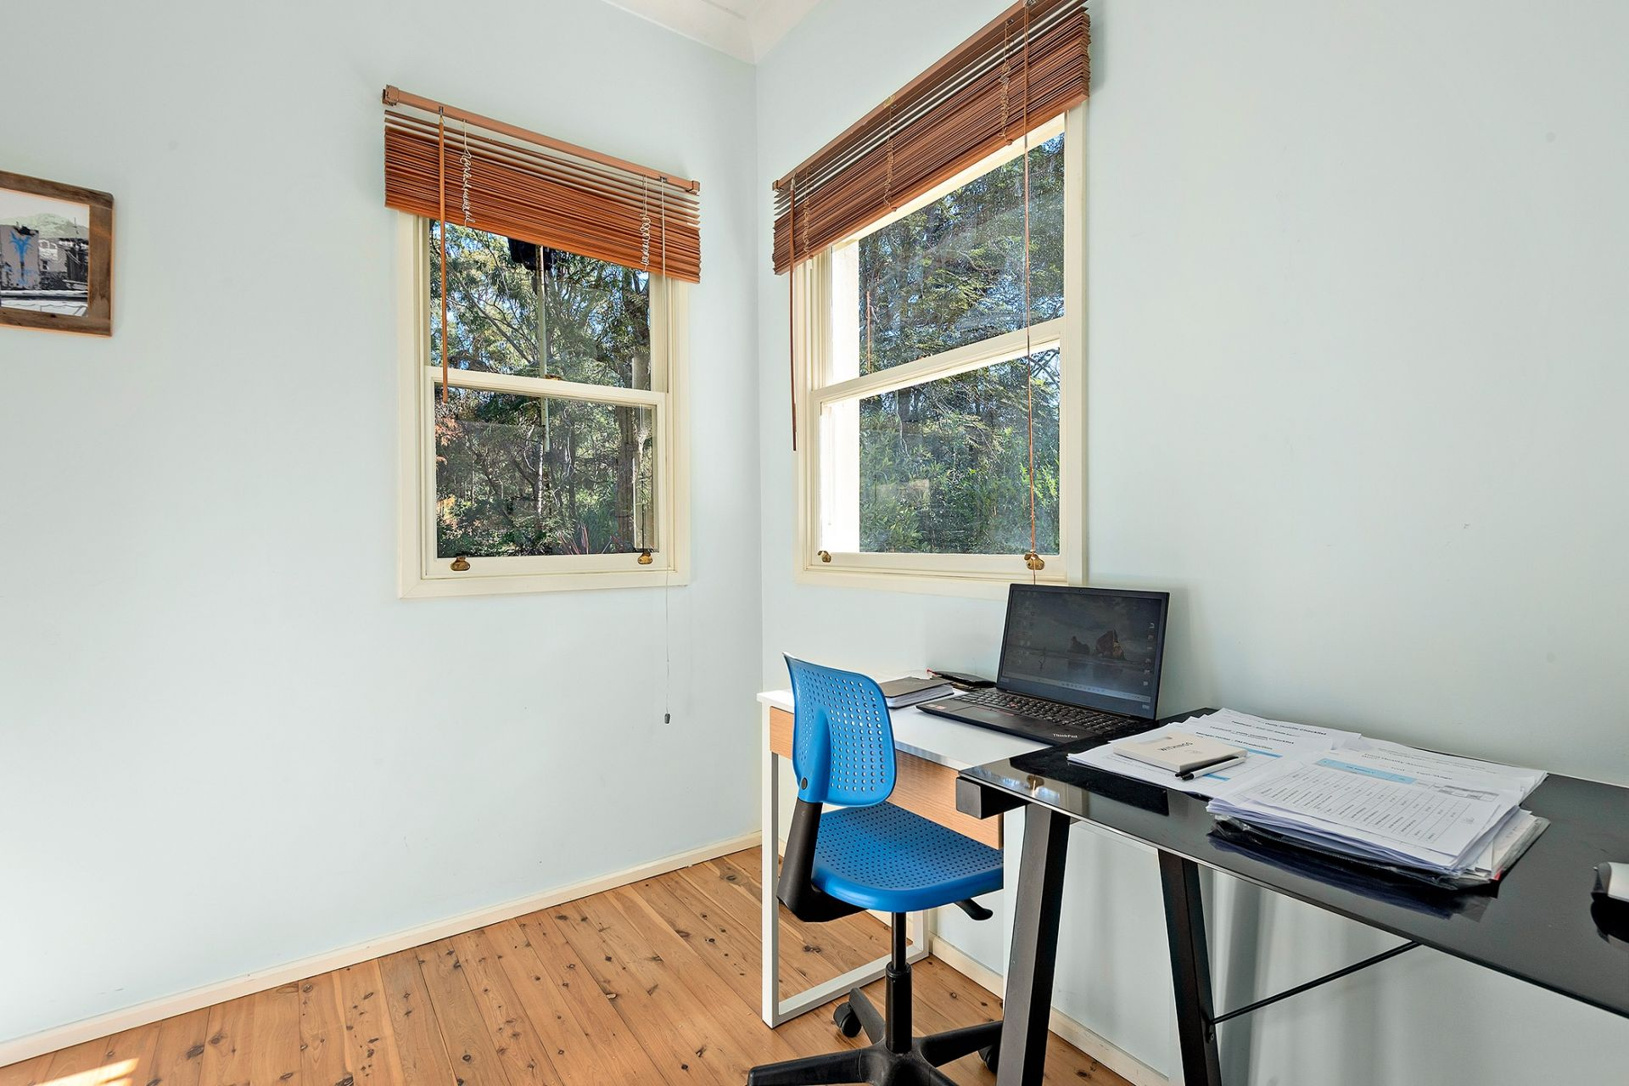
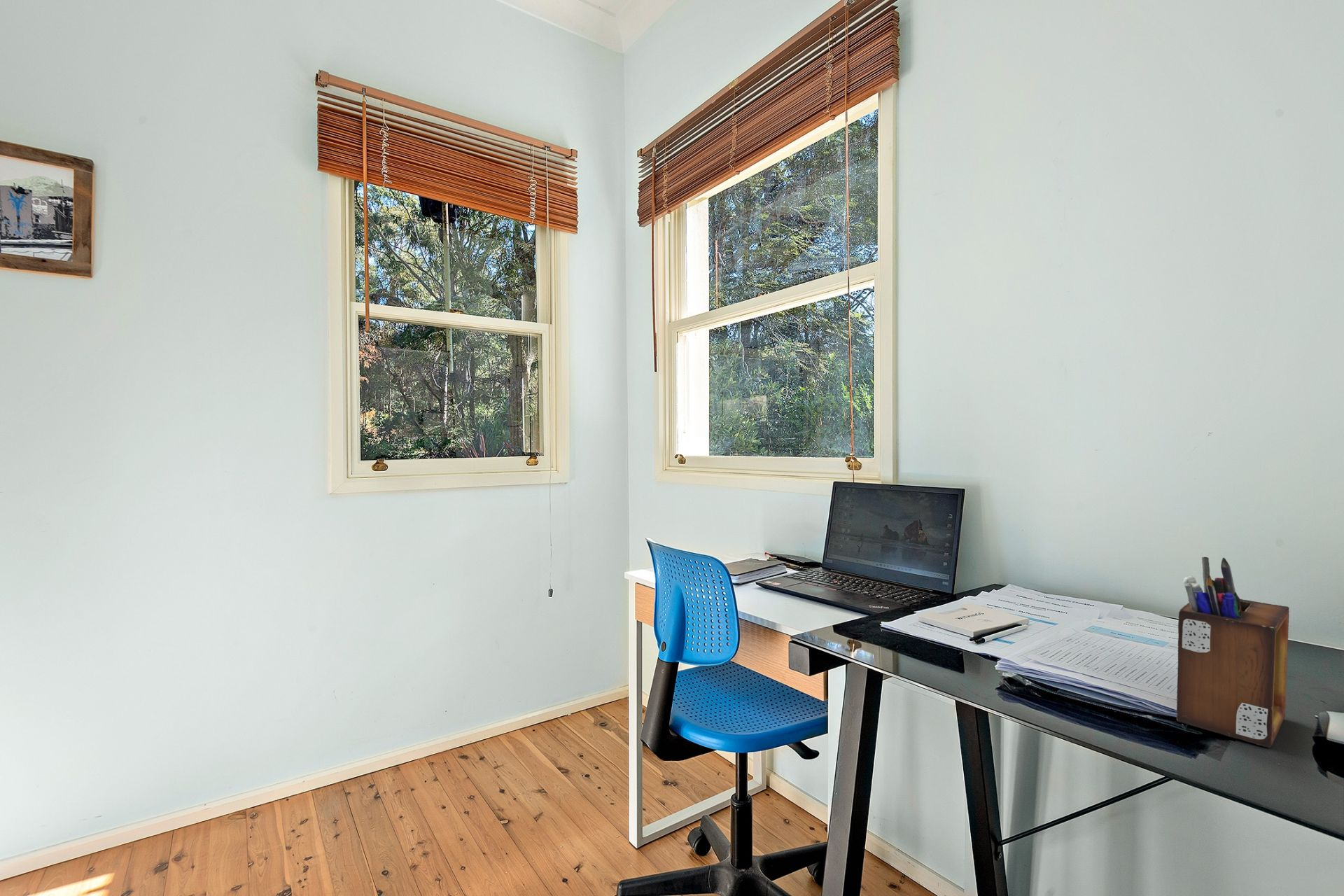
+ desk organizer (1233, 643)
